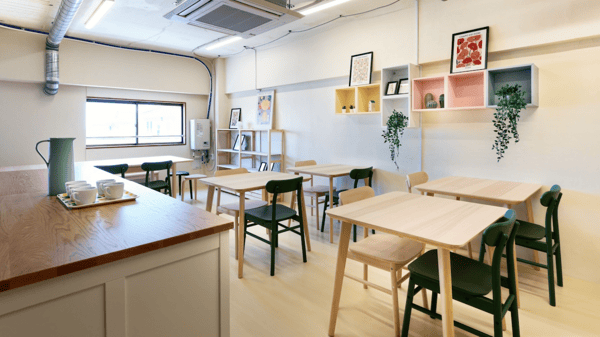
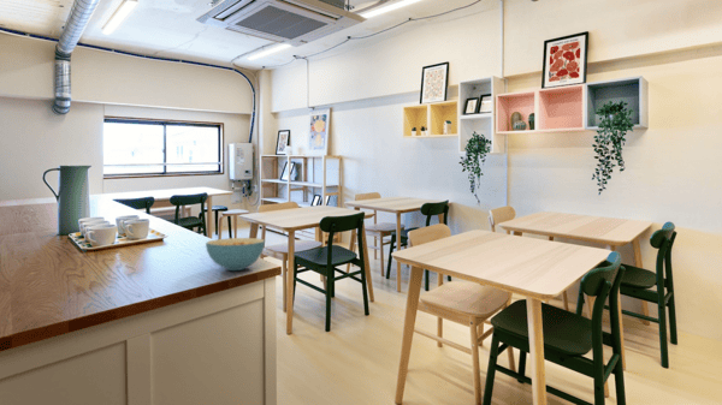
+ cereal bowl (236, 255)
